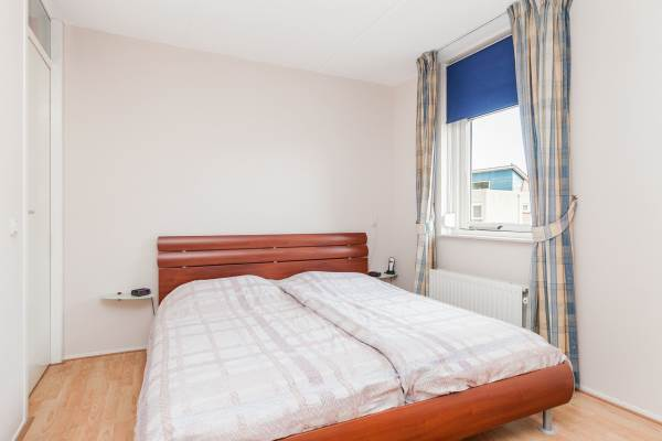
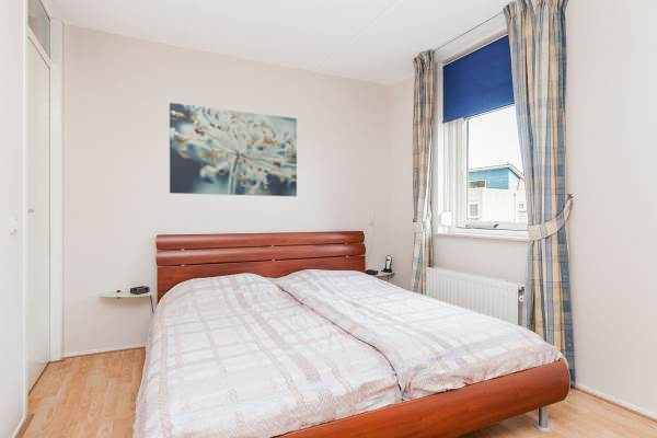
+ wall art (237, 152)
